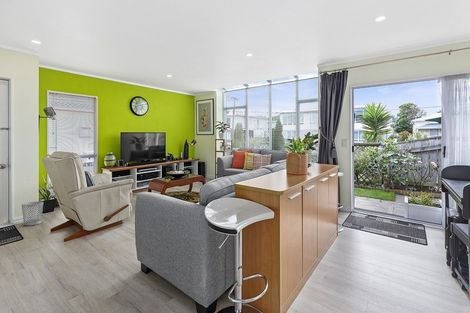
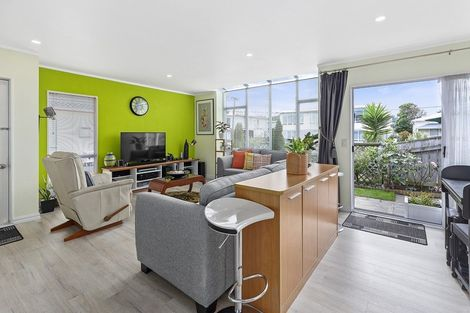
- wastebasket (32, 213)
